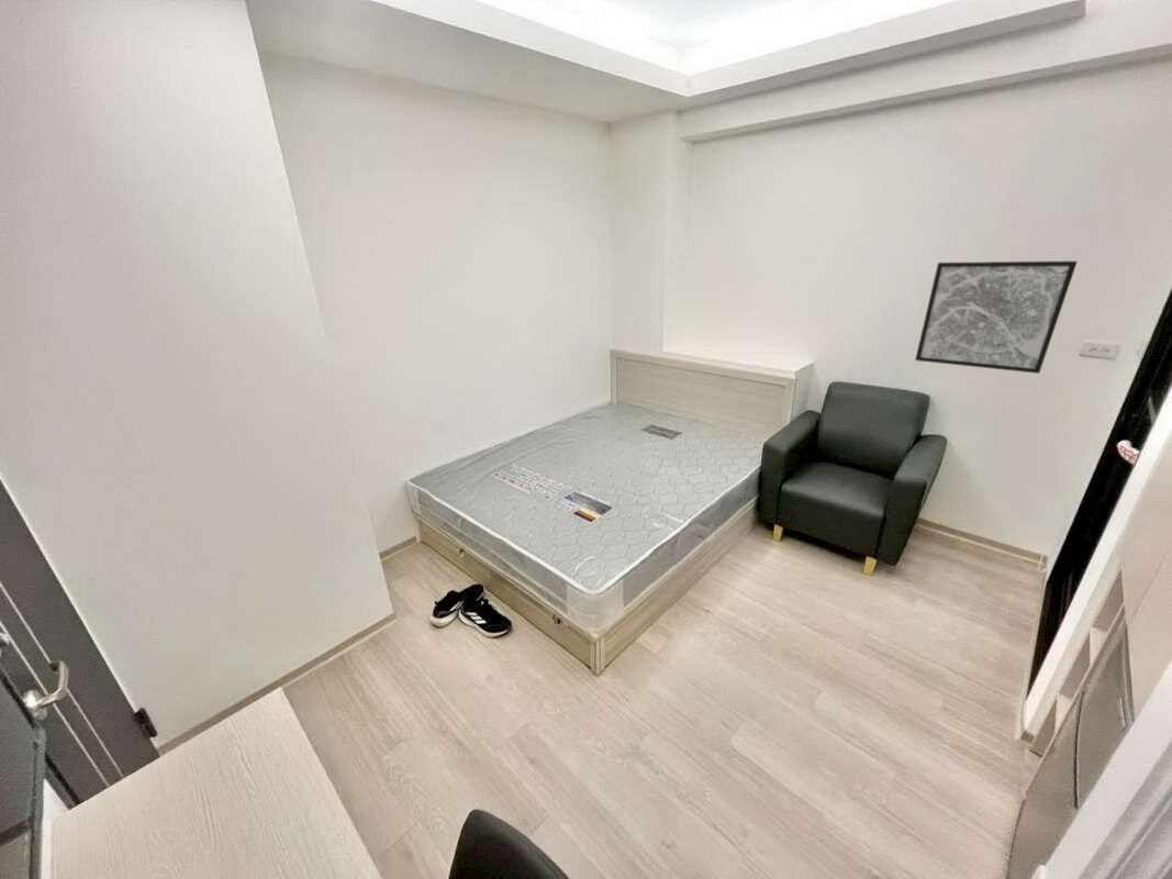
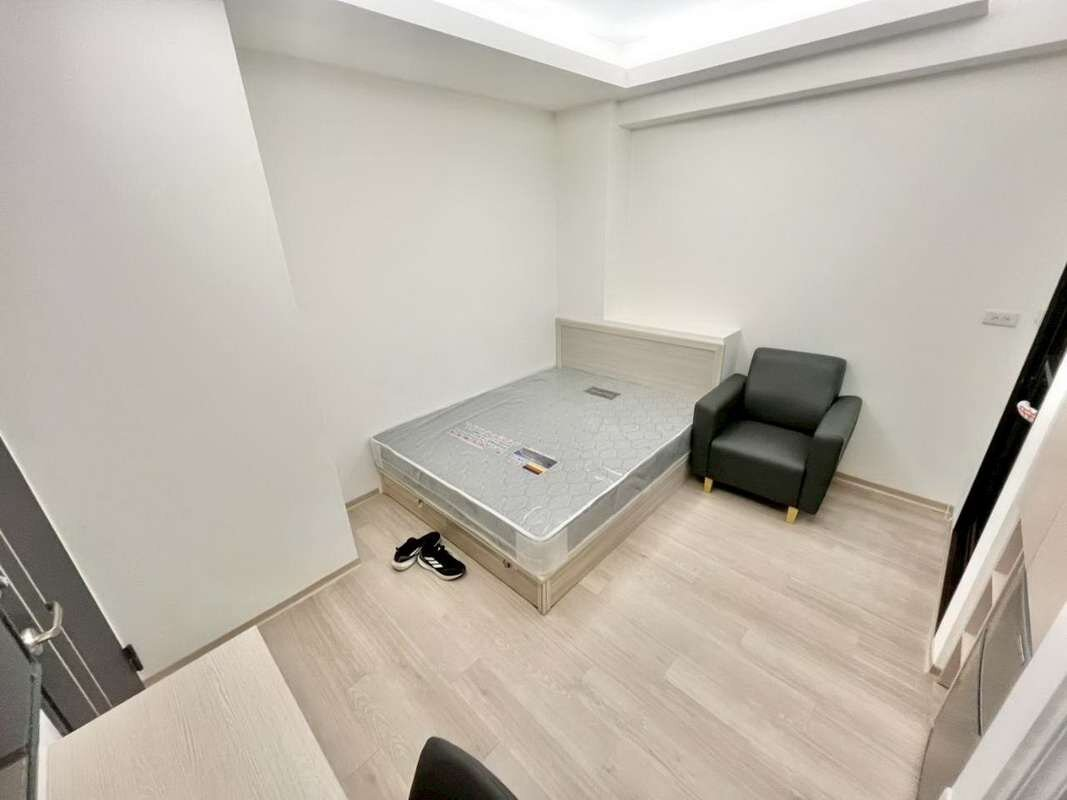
- wall art (987, 315)
